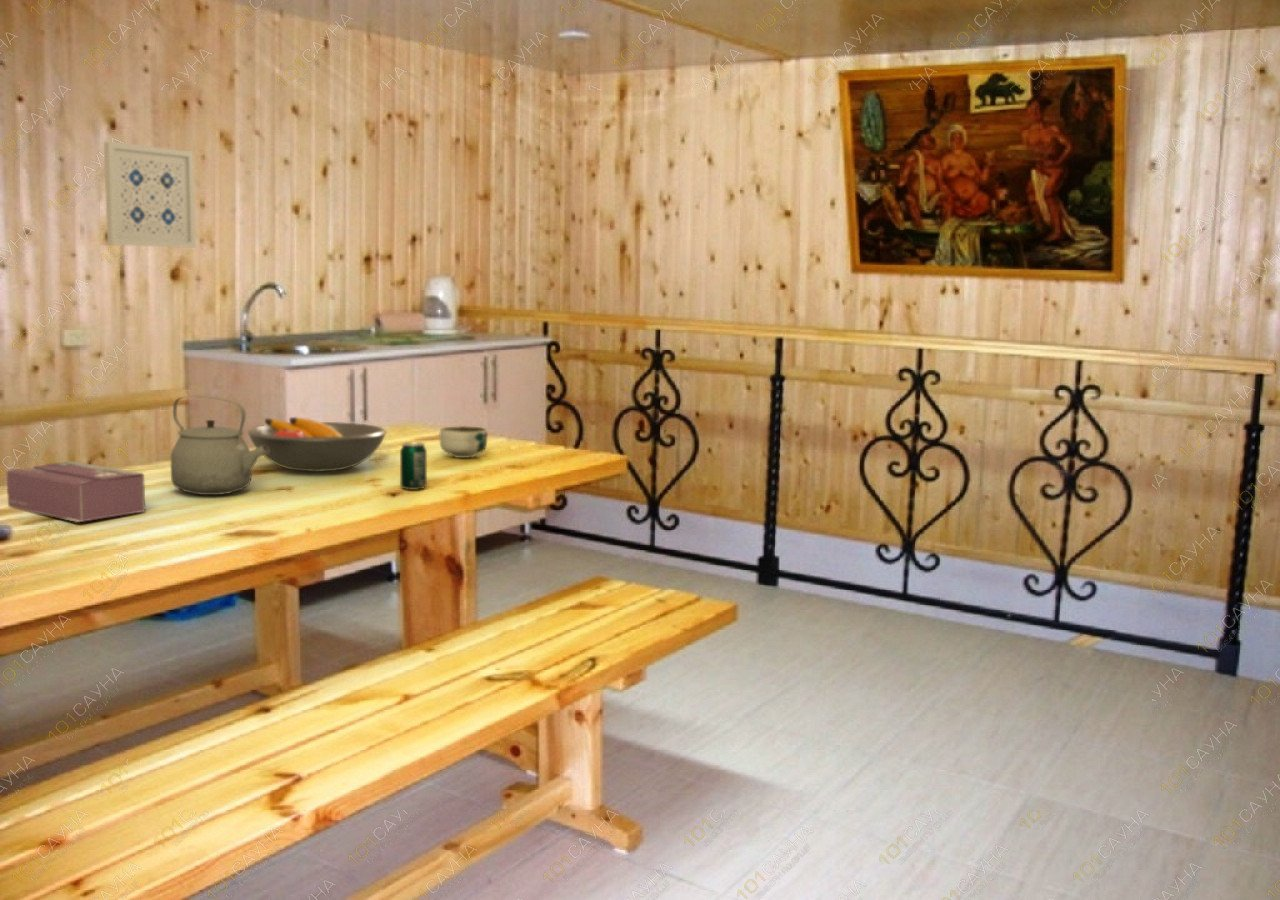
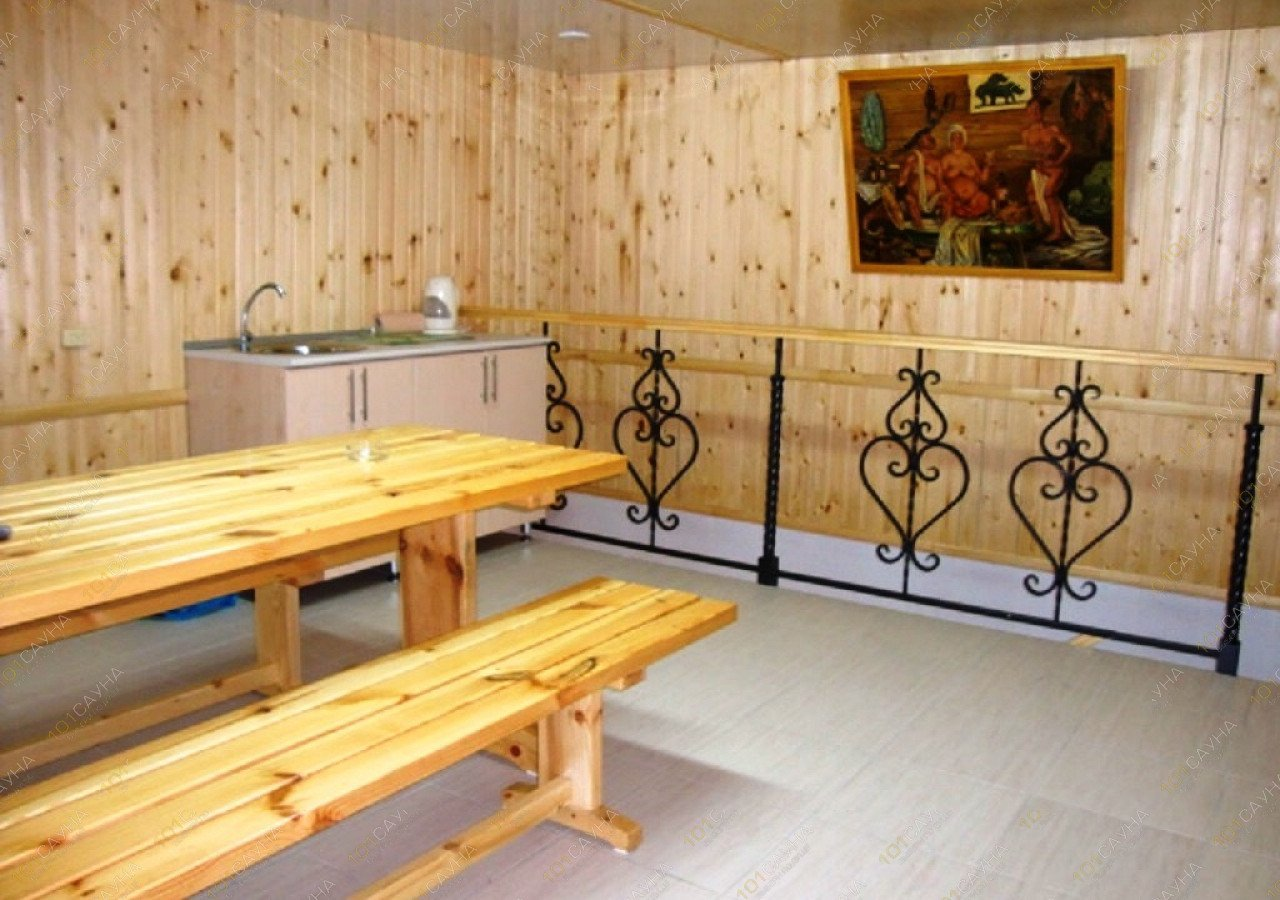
- fruit bowl (318, 444)
- beverage can (413, 465)
- tissue box (75, 490)
- bowl (463, 442)
- wall art (151, 196)
- tea kettle (221, 445)
